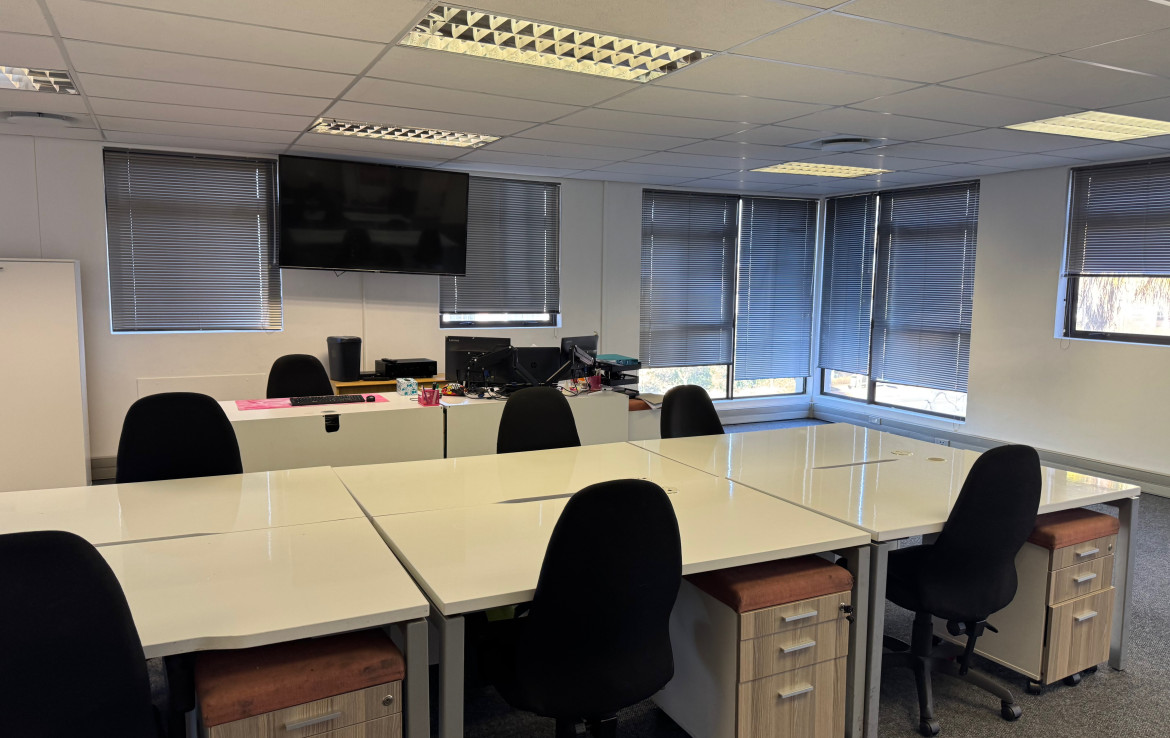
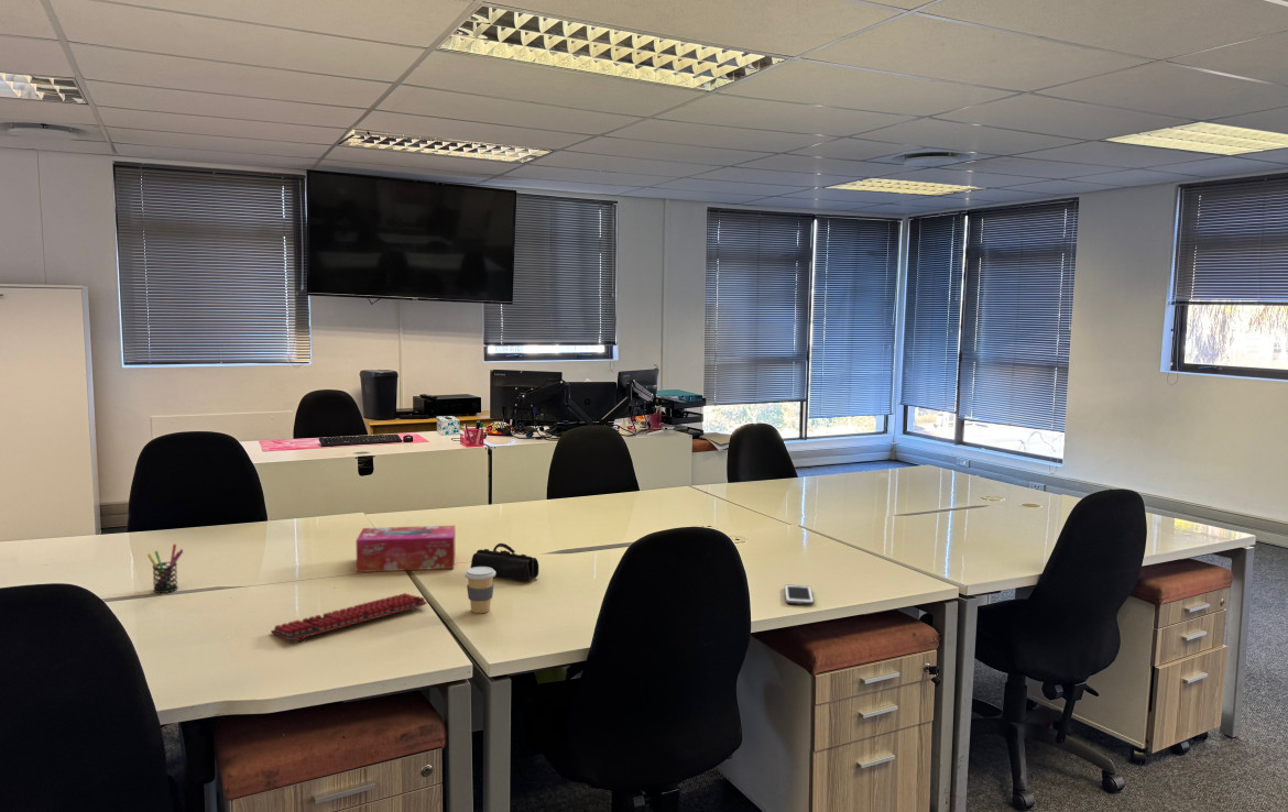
+ tissue box (407, 548)
+ coffee cup (480, 590)
+ cell phone (798, 594)
+ pencil case (504, 559)
+ keyboard (352, 614)
+ pen holder (164, 568)
